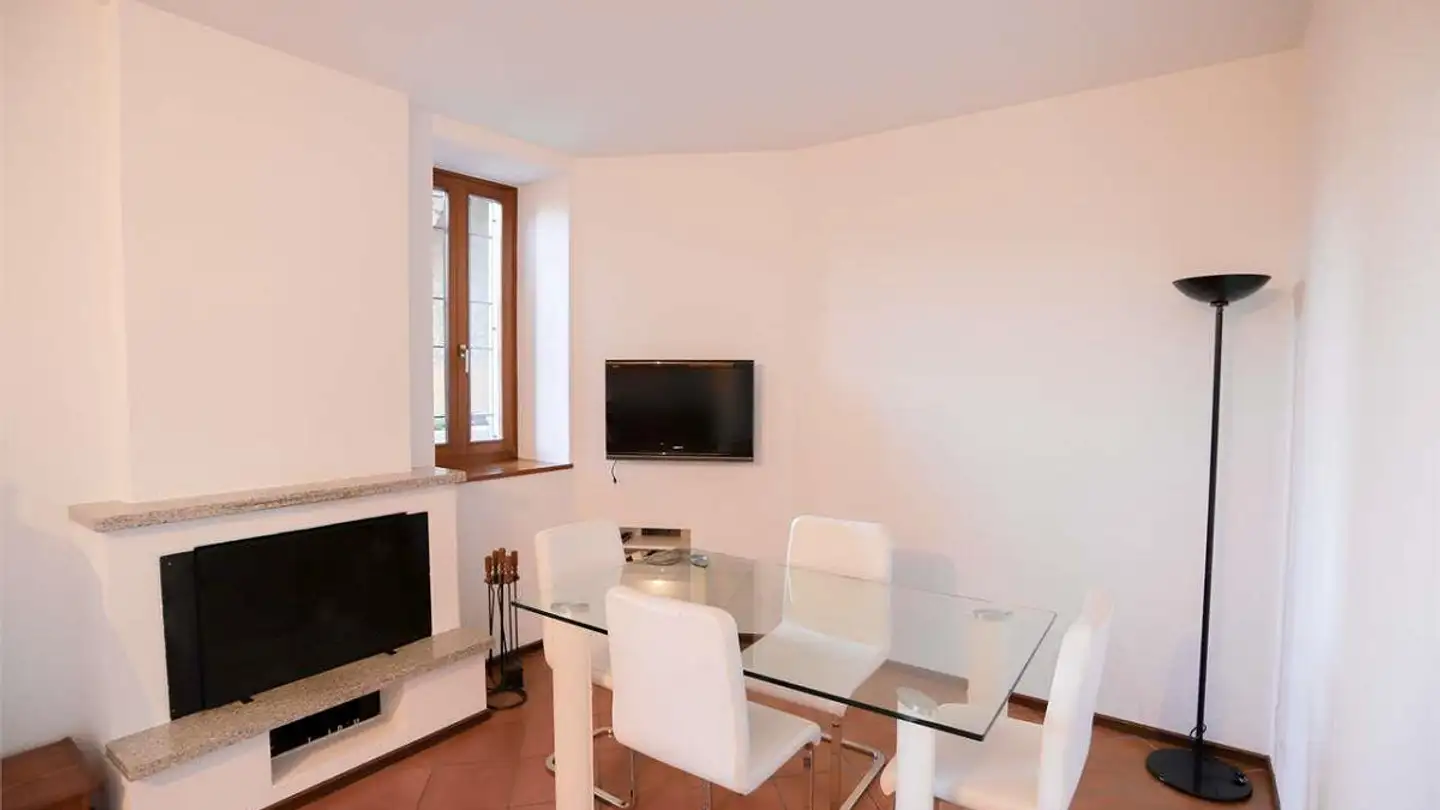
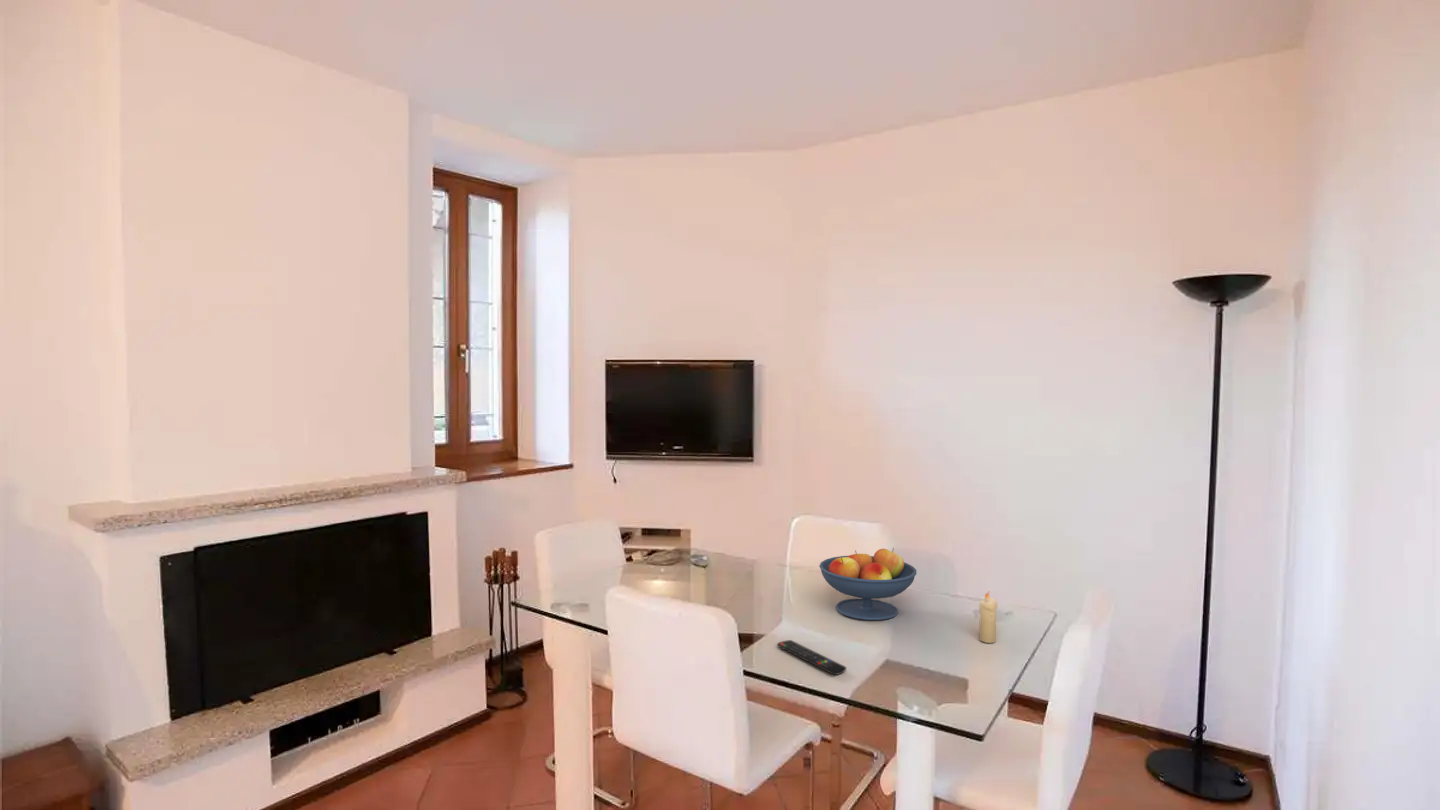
+ fruit bowl (867, 581)
+ candle (988, 615)
+ remote control (809, 656)
